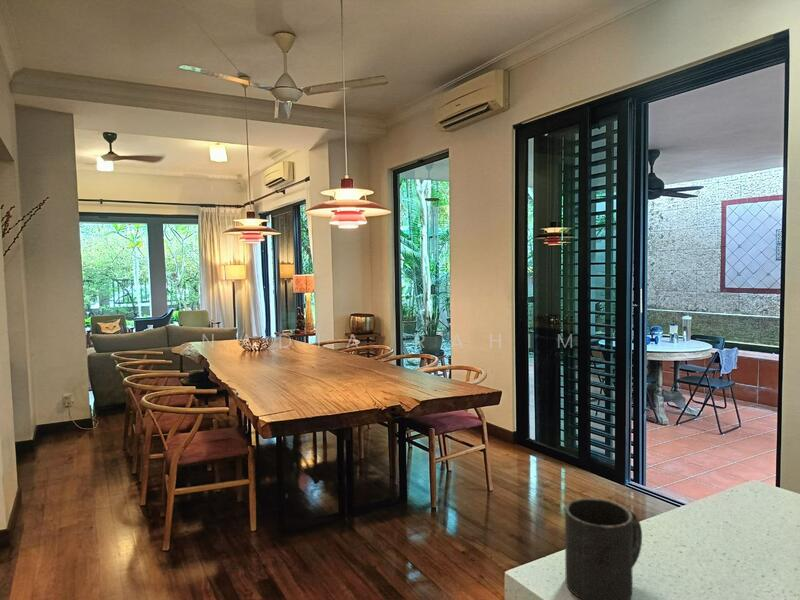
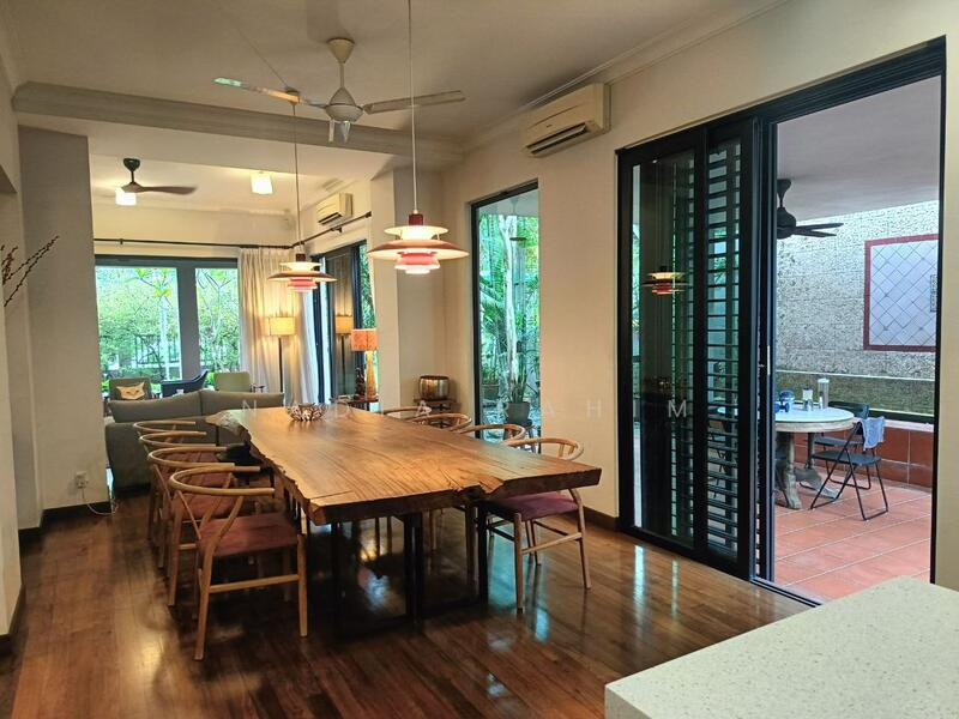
- mug (608, 545)
